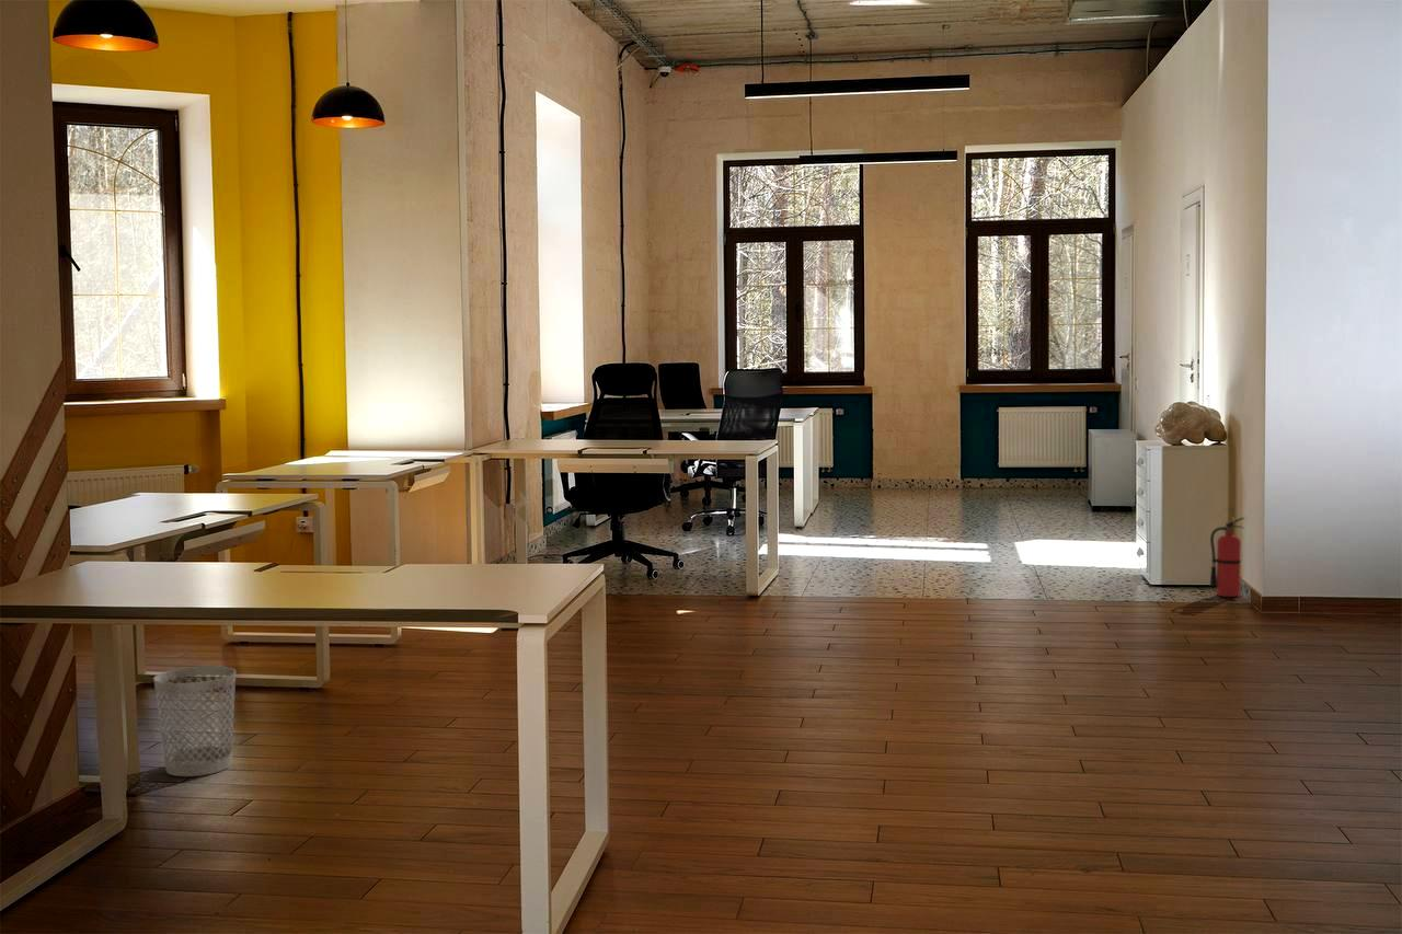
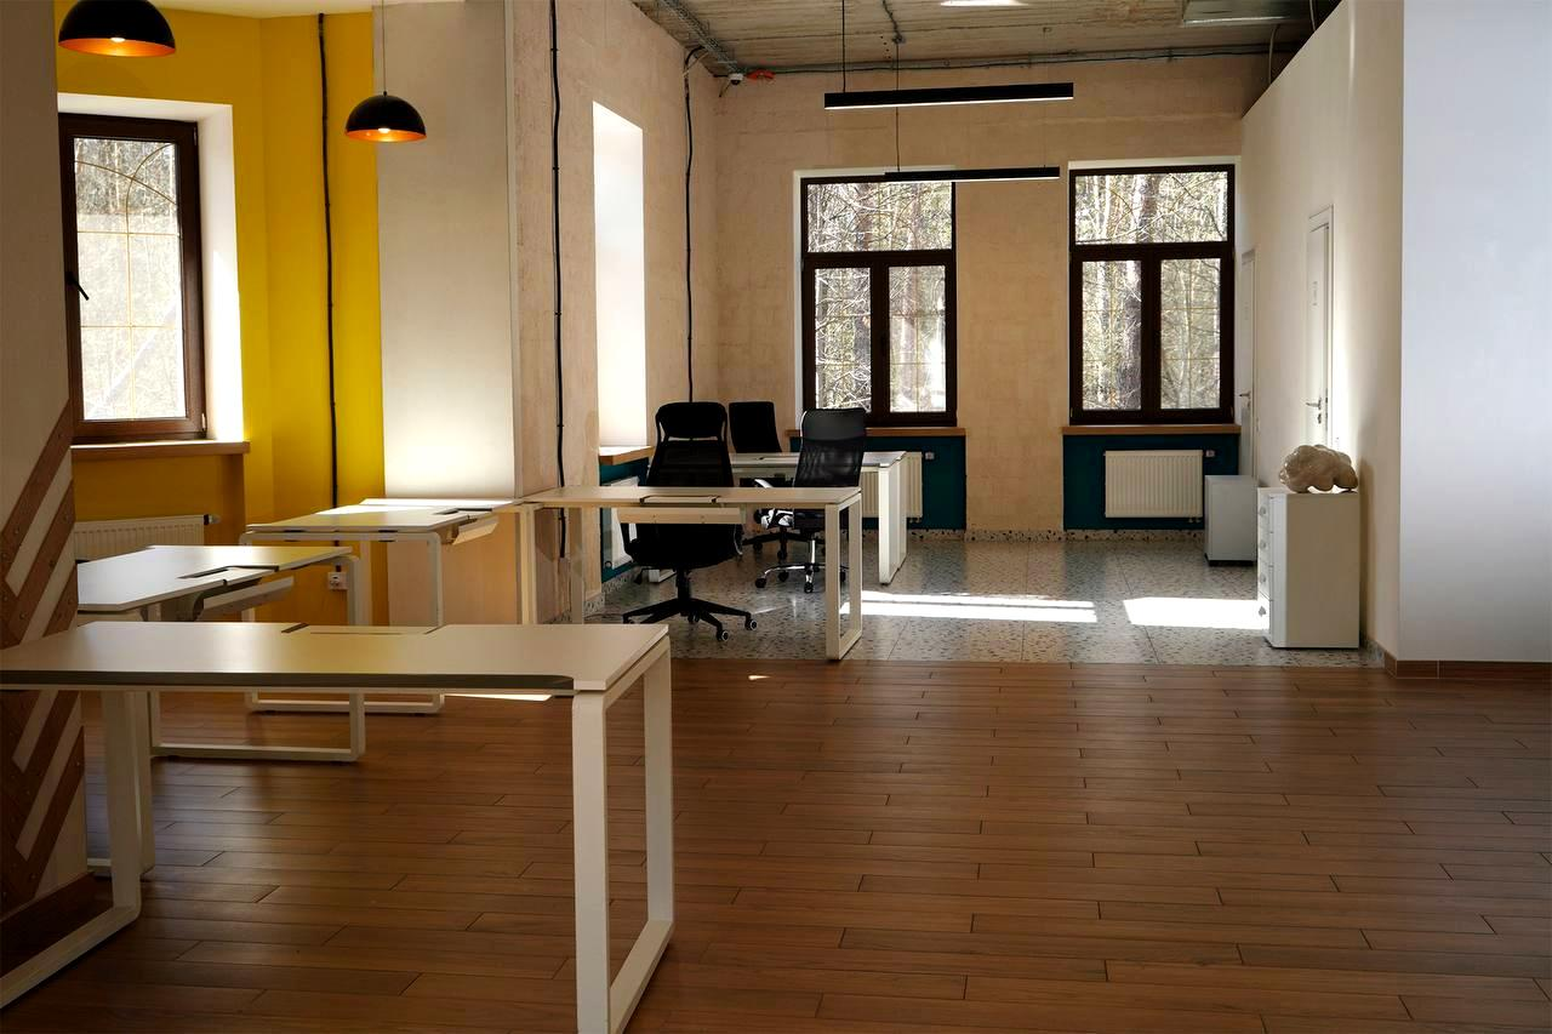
- wastebasket (196, 720)
- fire extinguisher (1227, 555)
